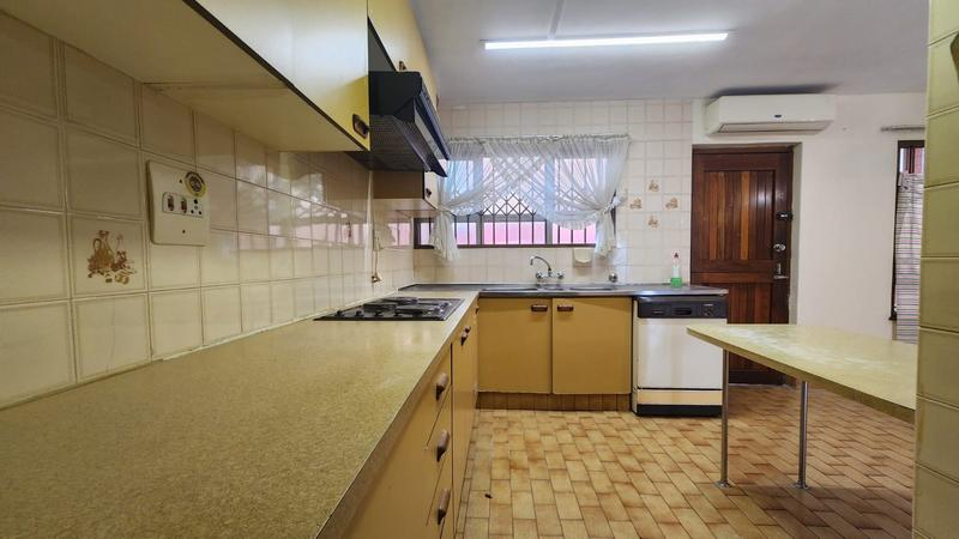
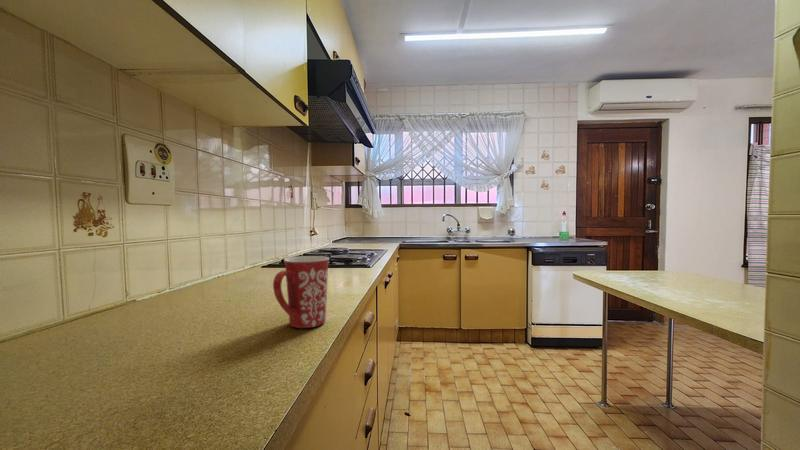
+ mug (300, 292)
